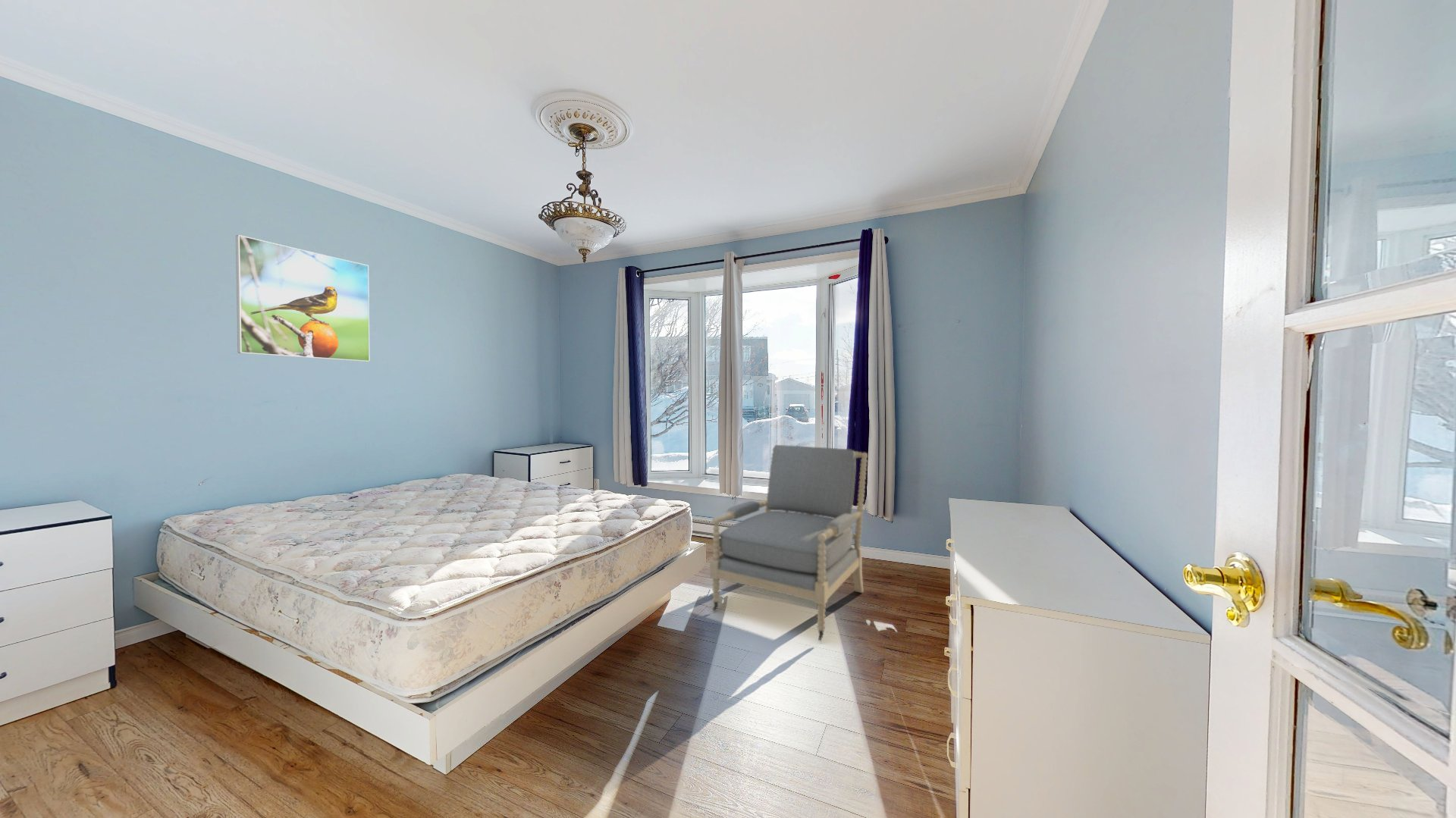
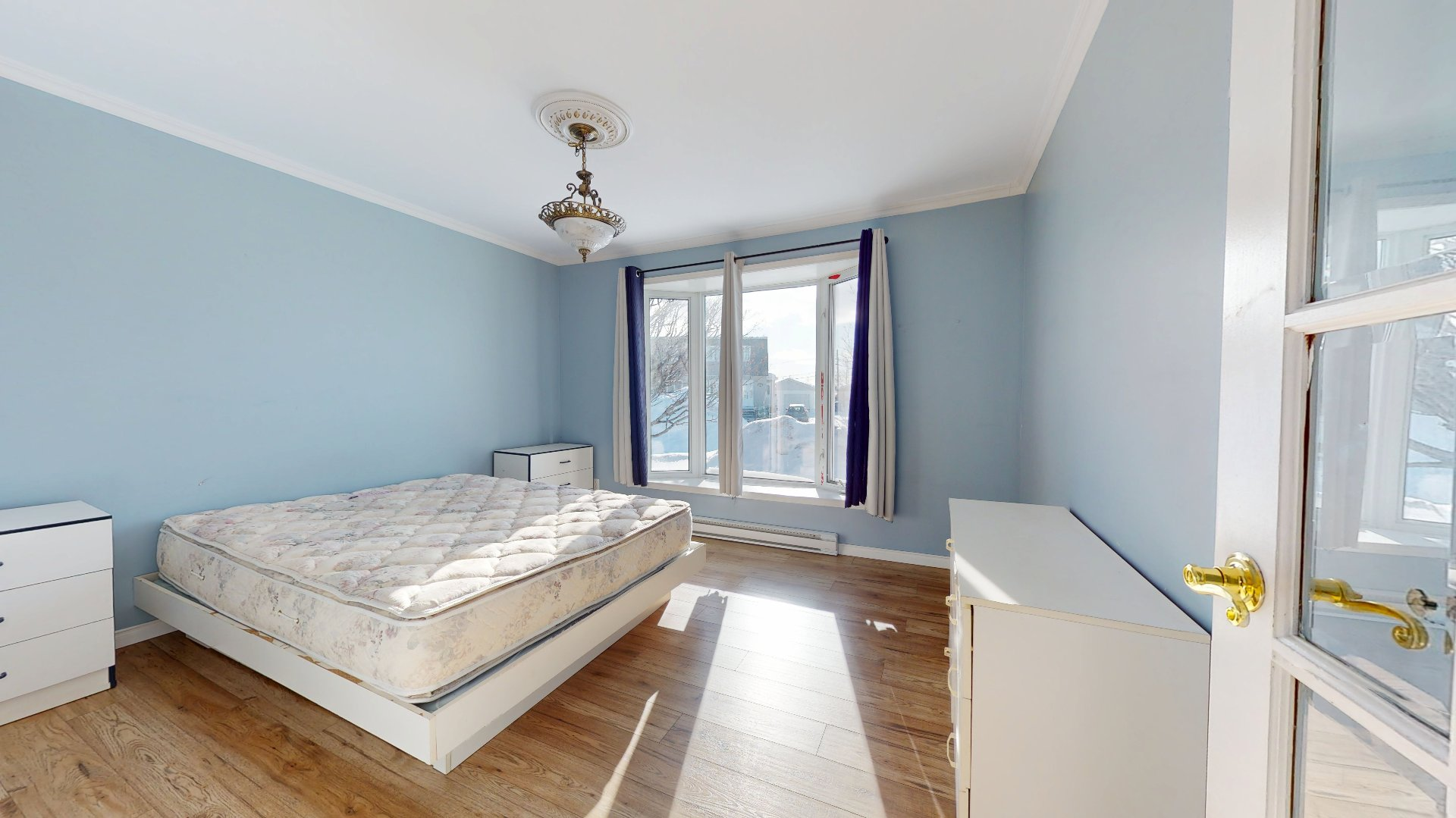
- armchair (794, 525)
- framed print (309, 305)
